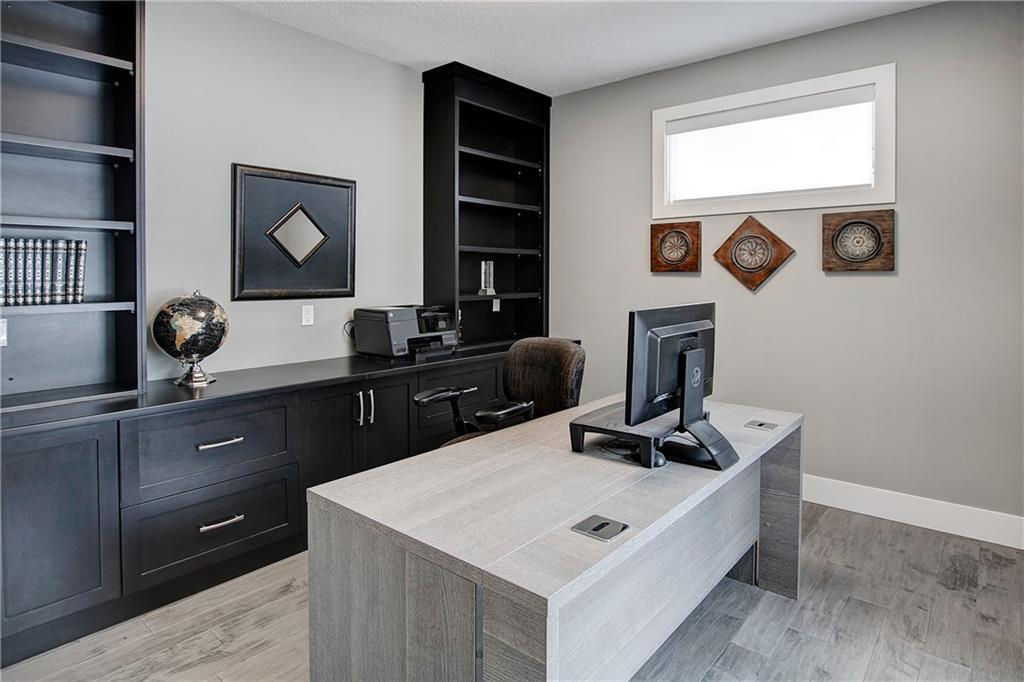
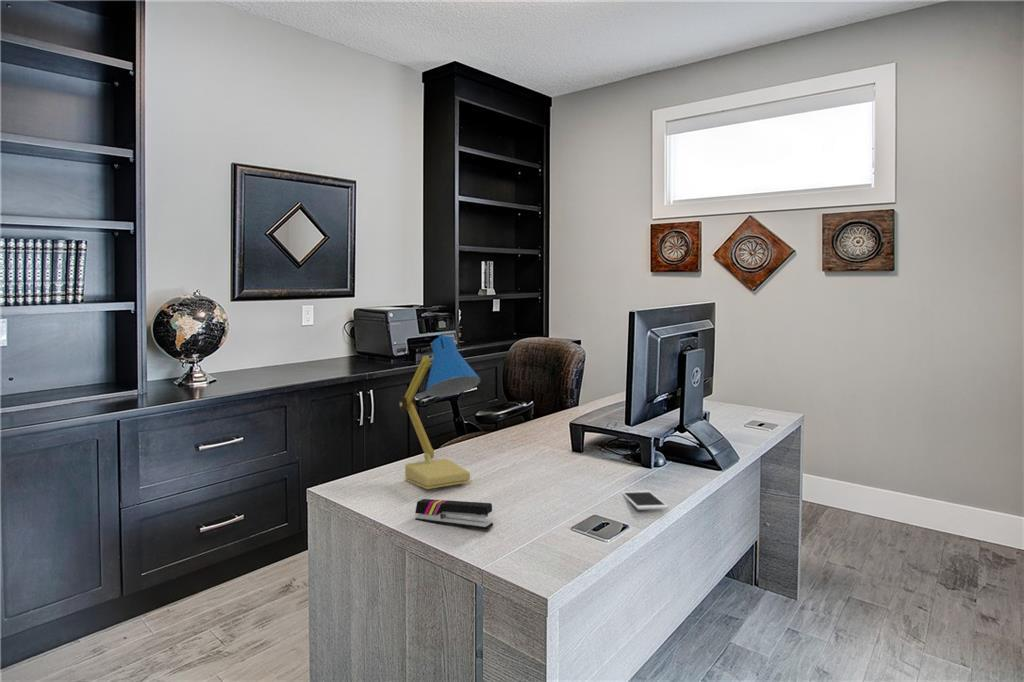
+ cell phone (643, 499)
+ desk lamp (433, 396)
+ stapler (453, 511)
